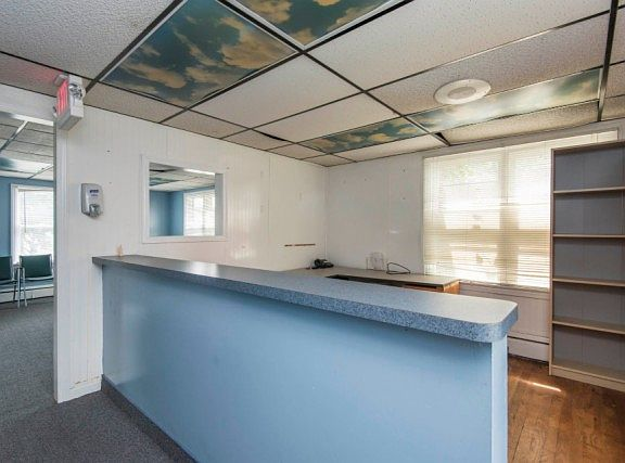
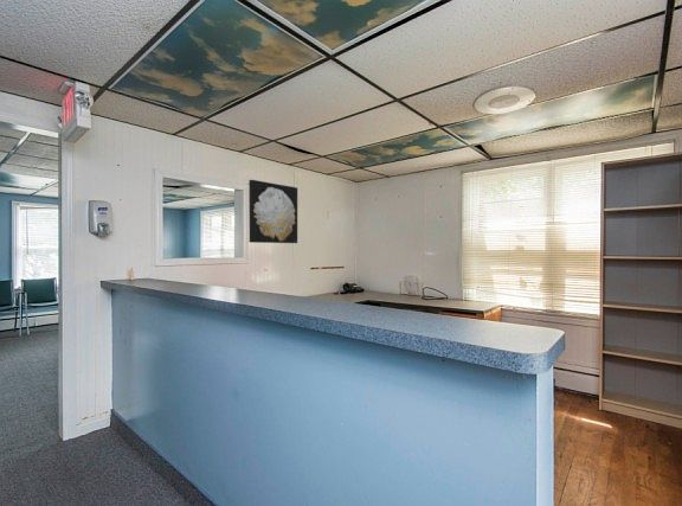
+ wall art (274, 213)
